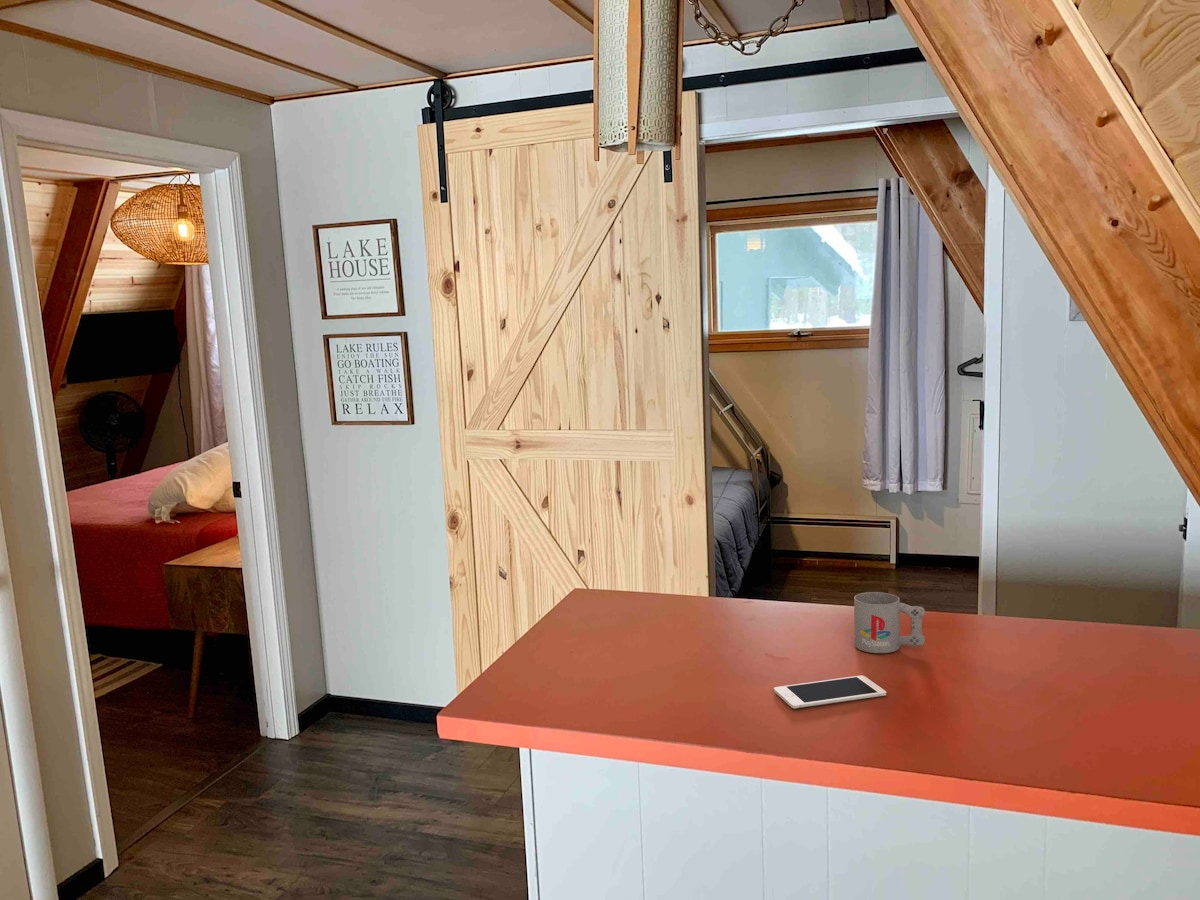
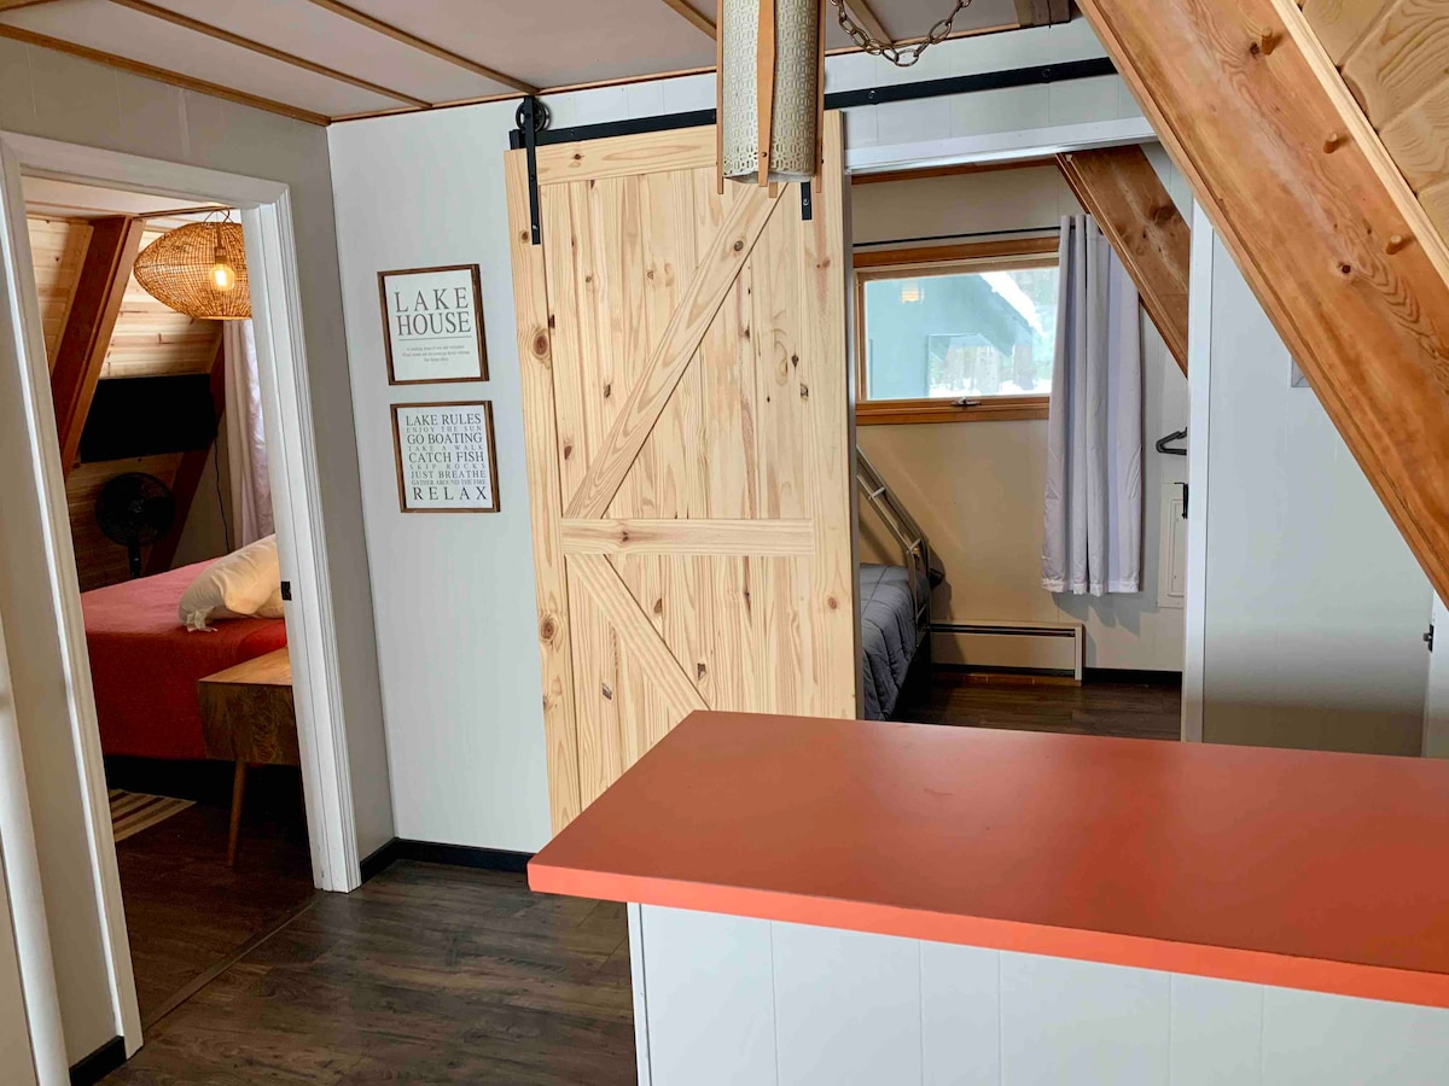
- mug (889, 623)
- cell phone (829, 691)
